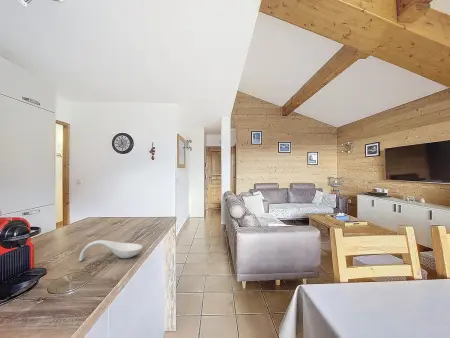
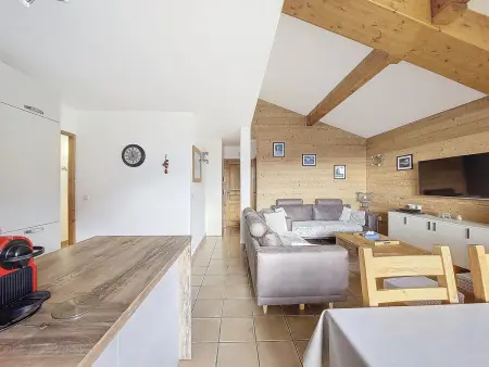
- spoon rest (112, 248)
